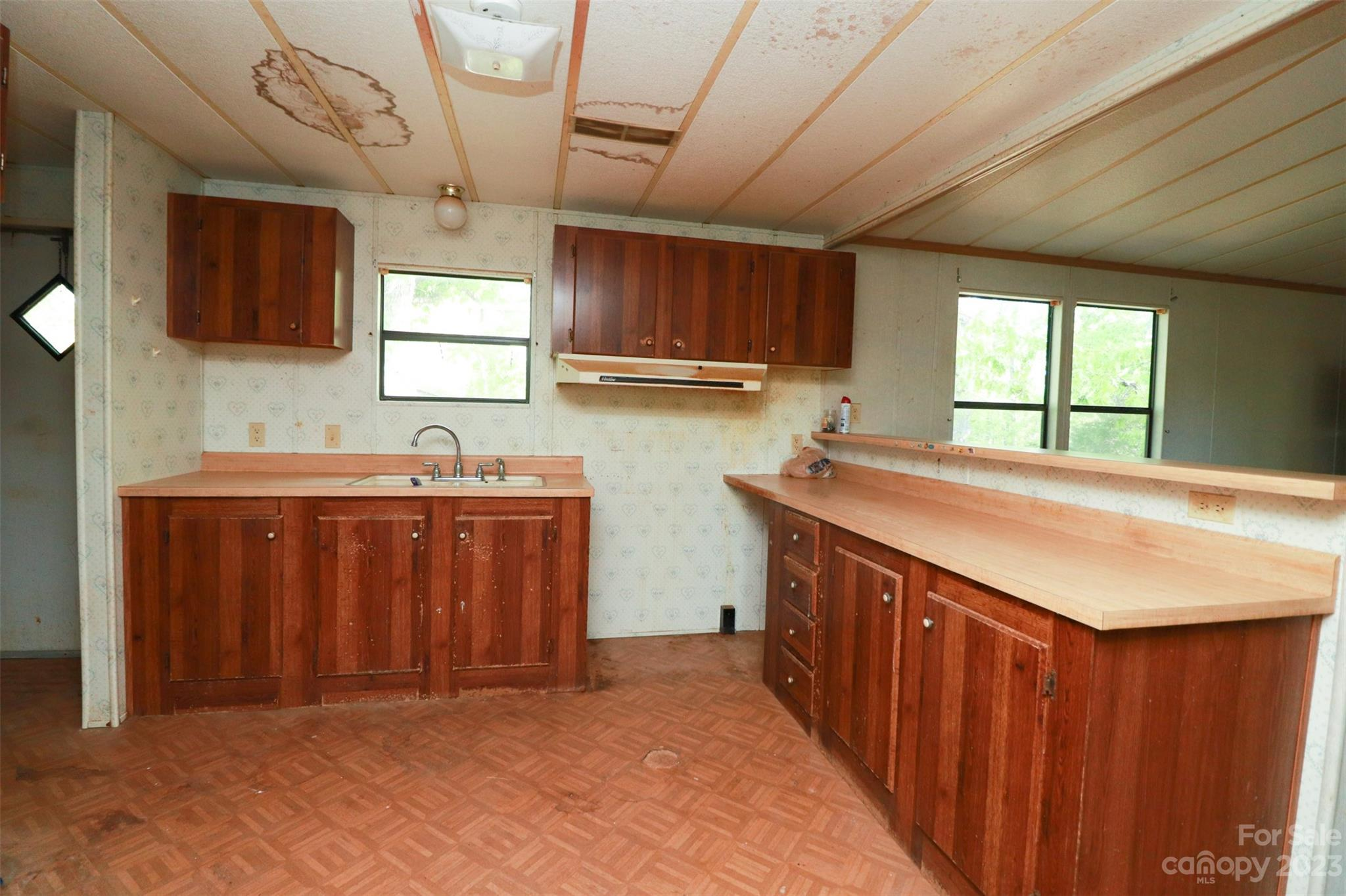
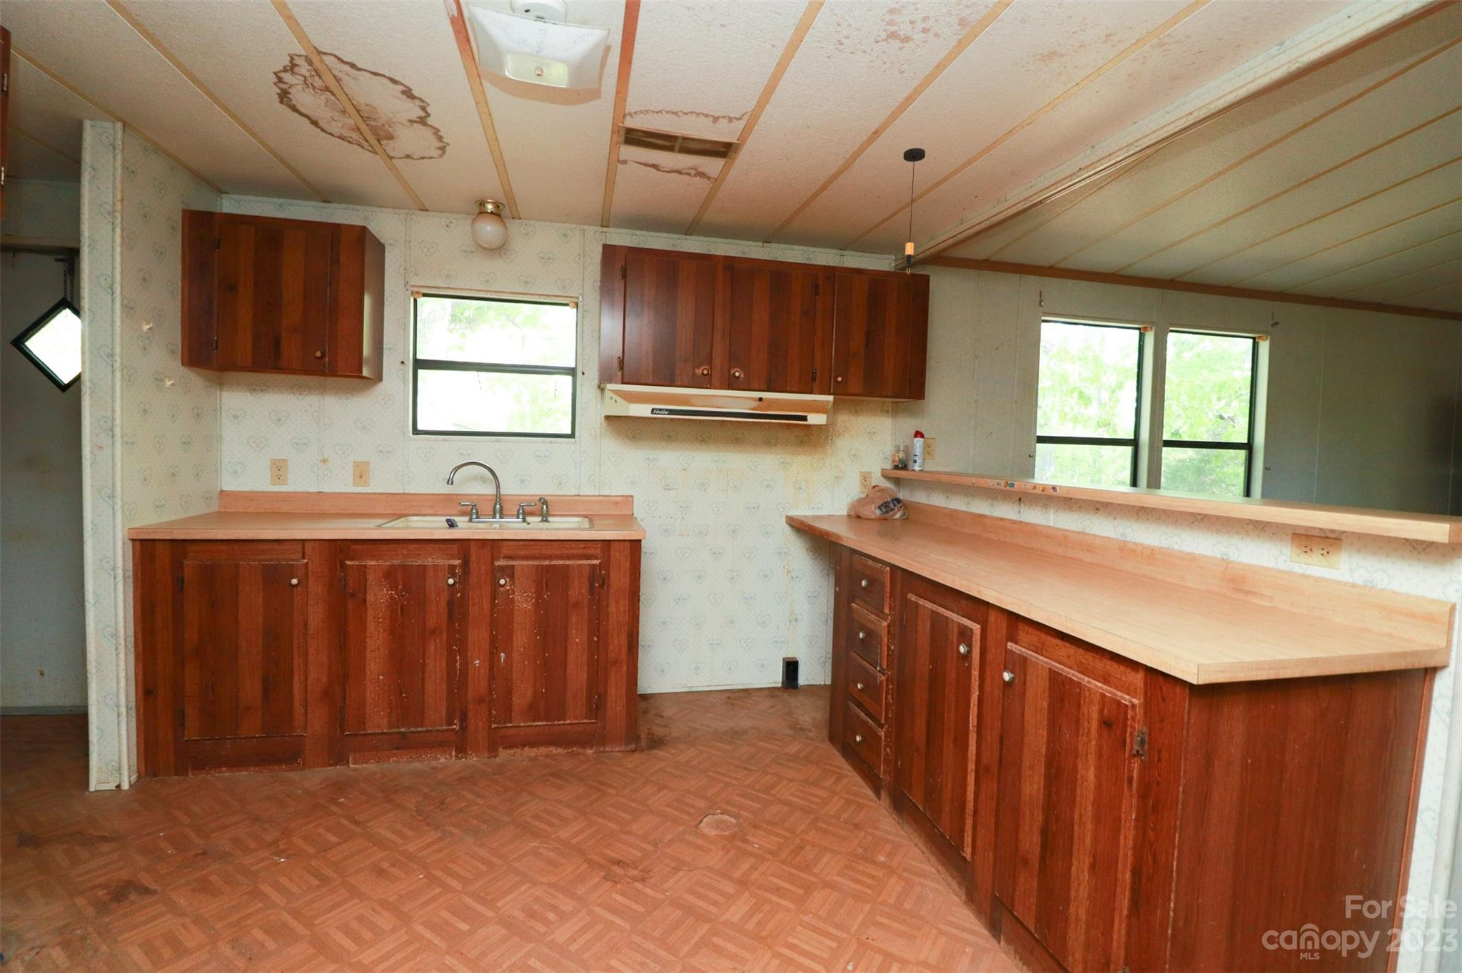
+ pendant light (911, 215)
